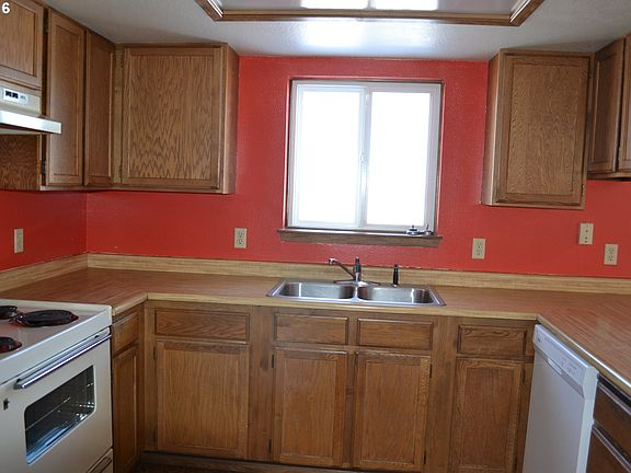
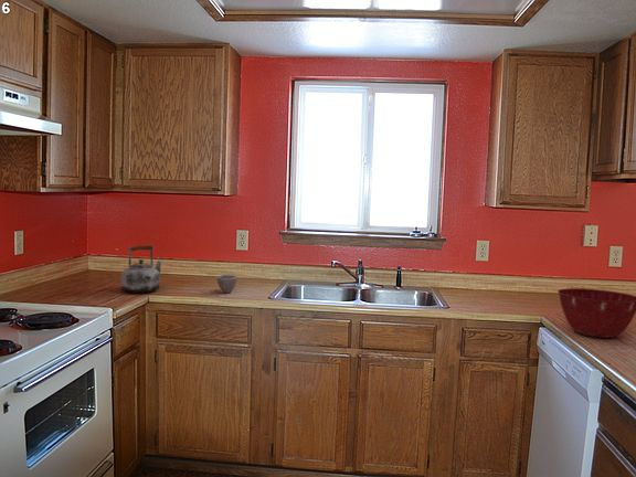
+ cup (225, 283)
+ kettle (144, 267)
+ mixing bowl (596, 314)
